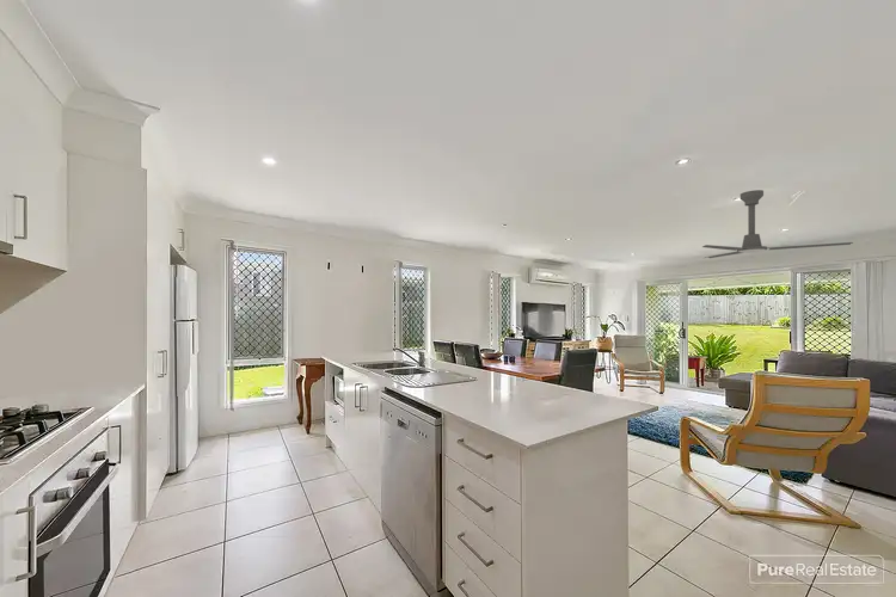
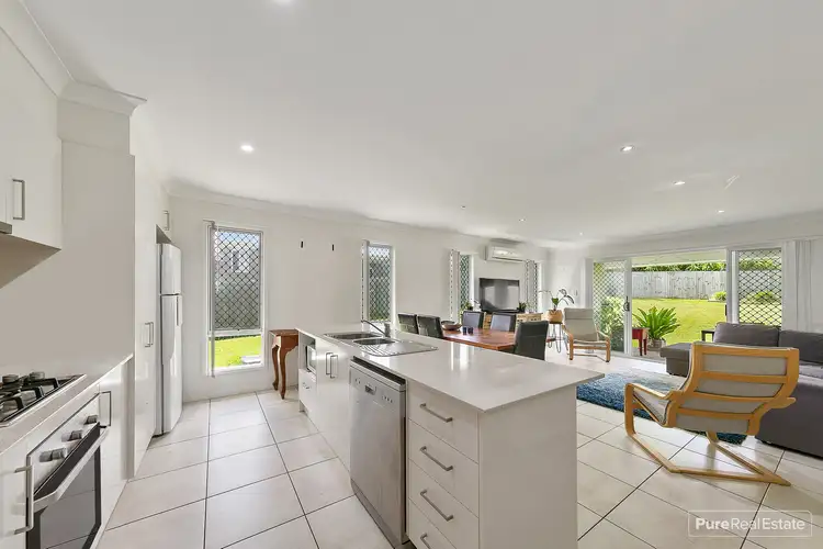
- ceiling fan (754, 220)
